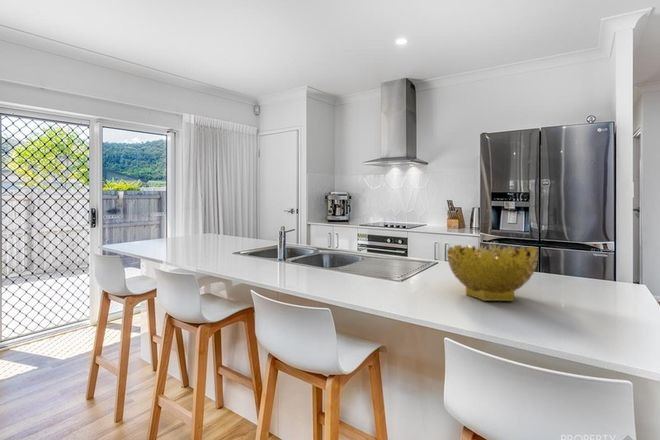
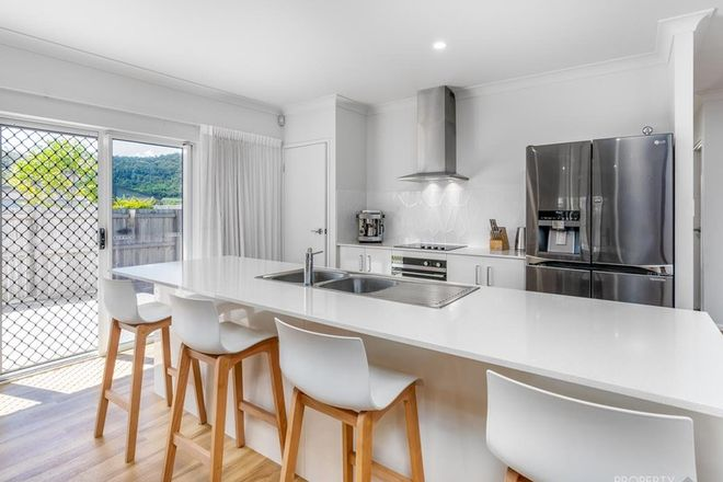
- decorative bowl (490, 270)
